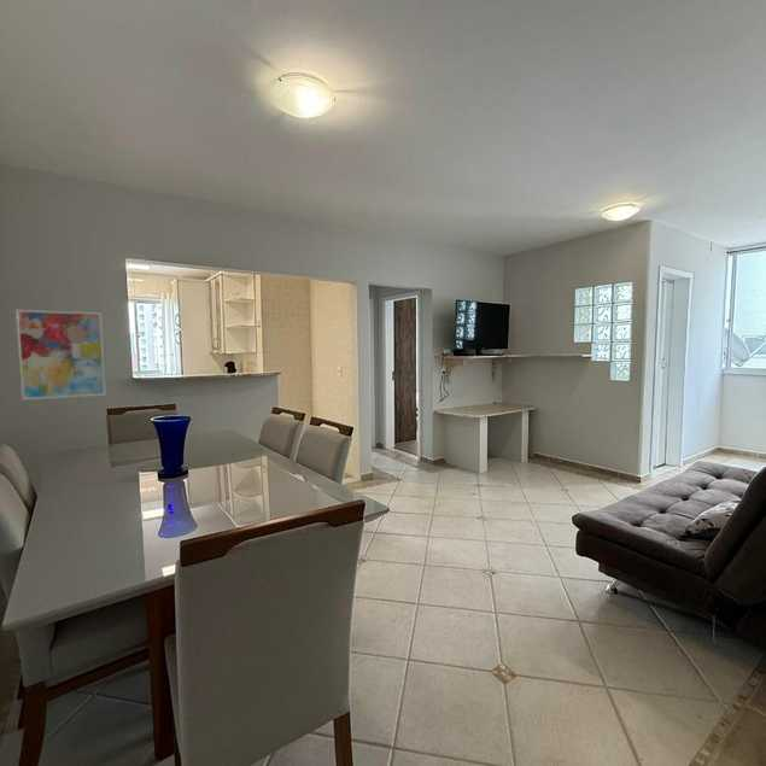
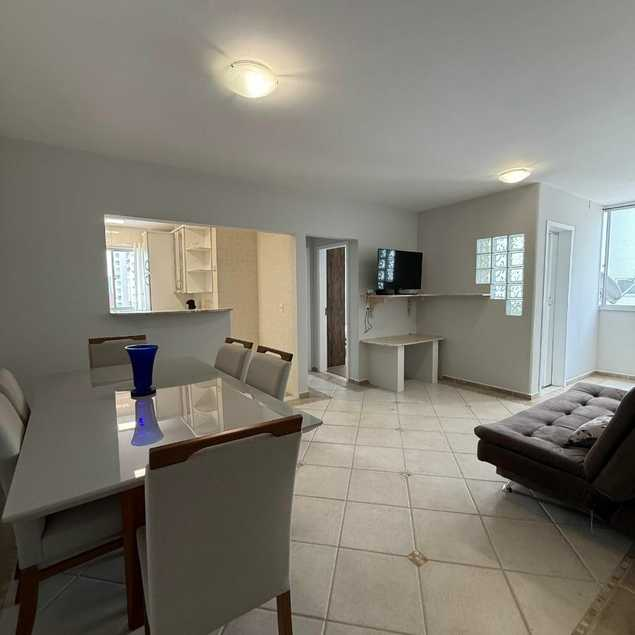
- wall art (63, 355)
